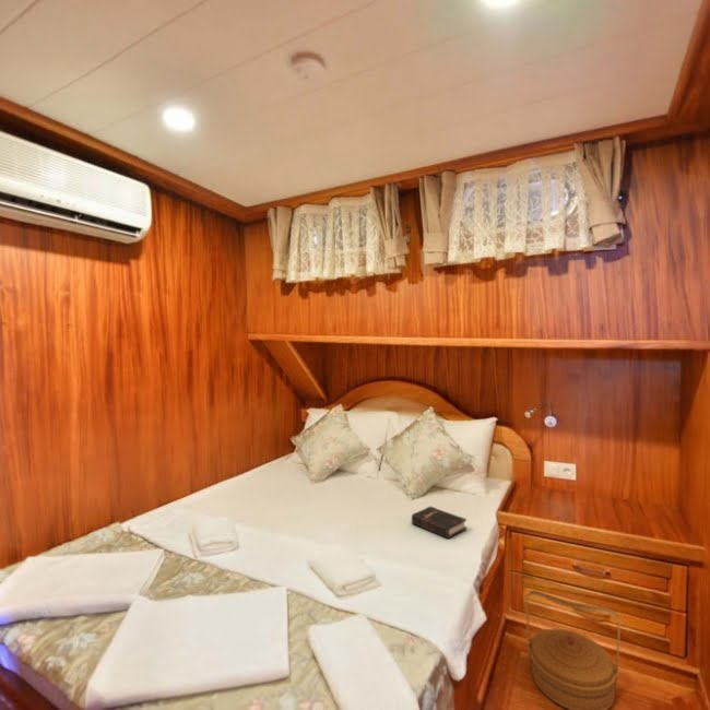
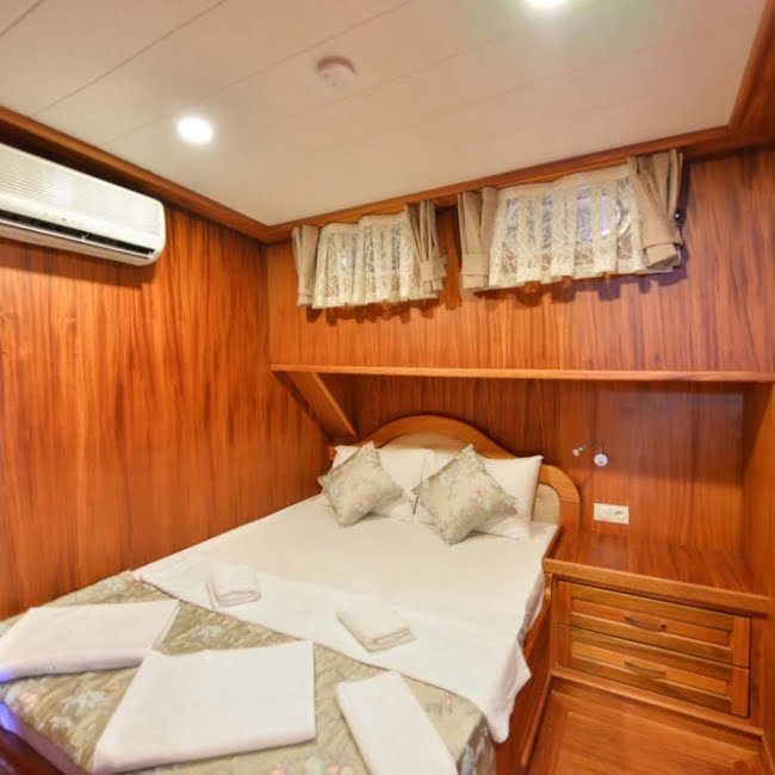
- basket (570, 641)
- hardback book (438, 521)
